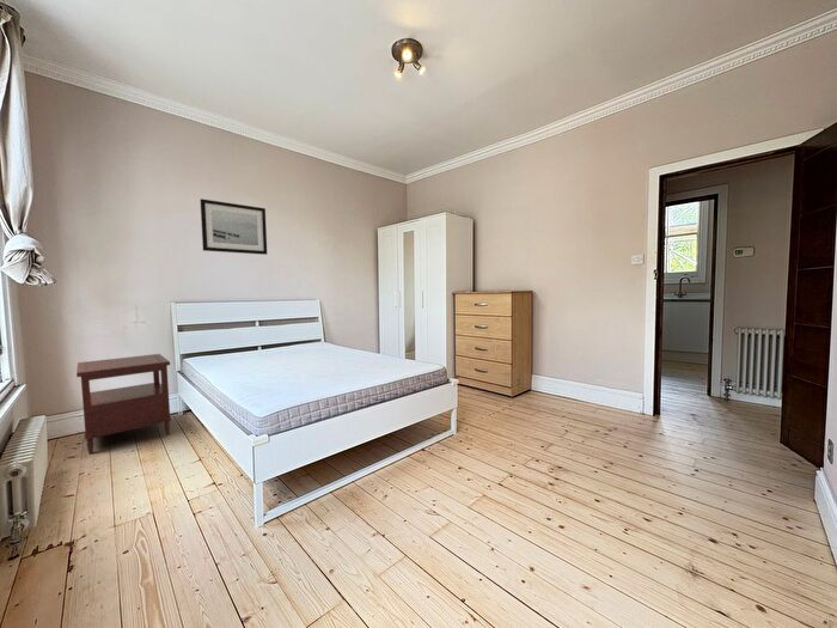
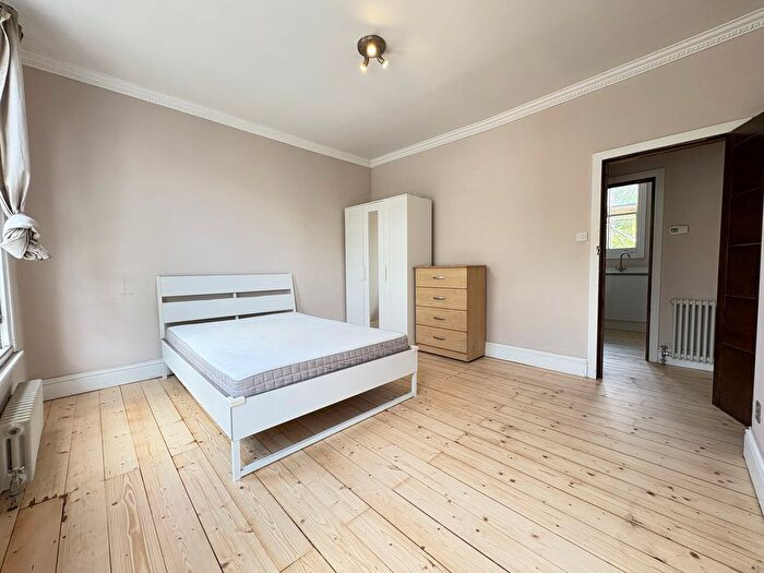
- wall art (236, 228)
- side table (126, 398)
